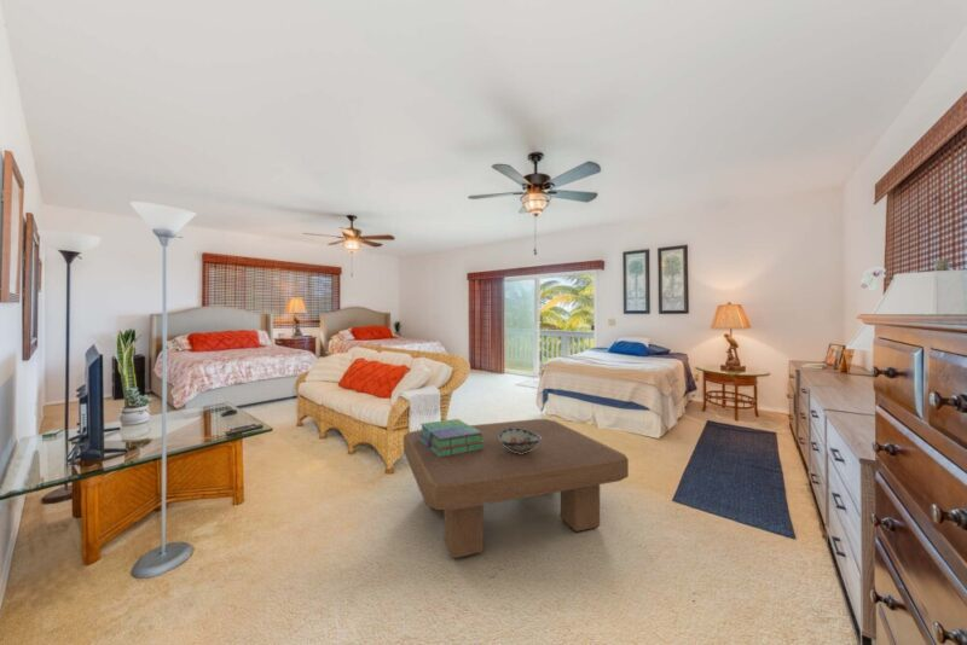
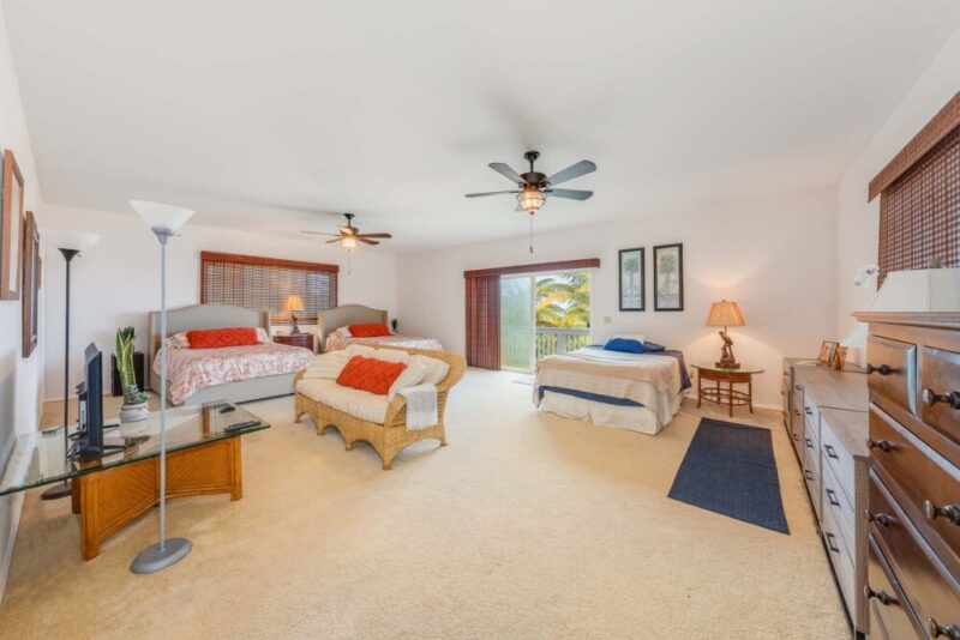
- stack of books (450, 435)
- coffee table (505, 477)
- decorative bowl (519, 442)
